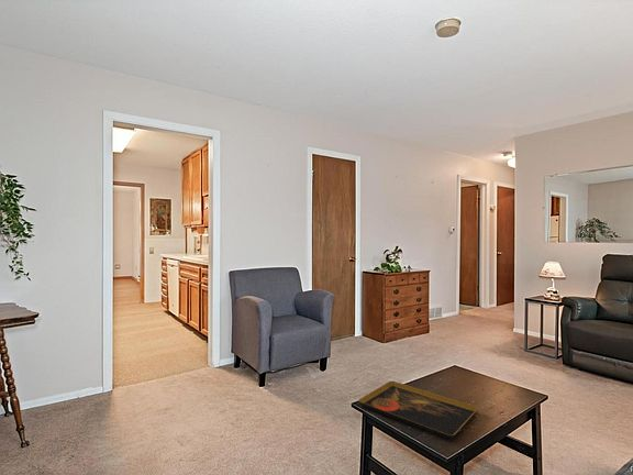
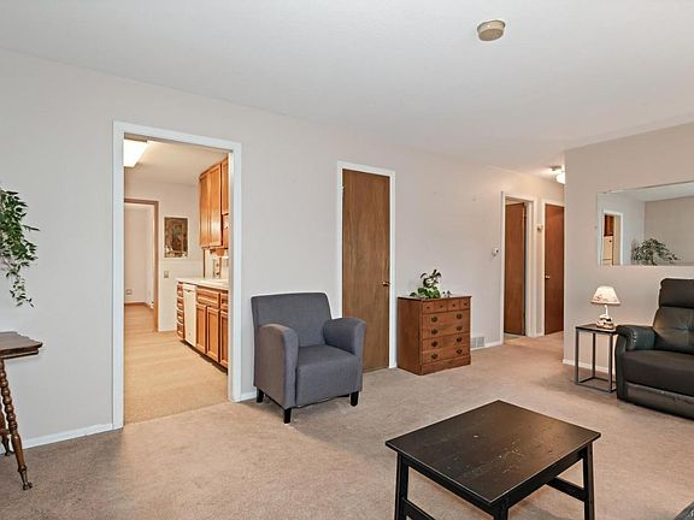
- decorative tray (417, 406)
